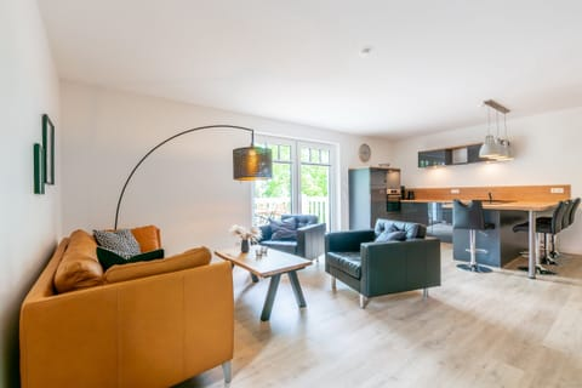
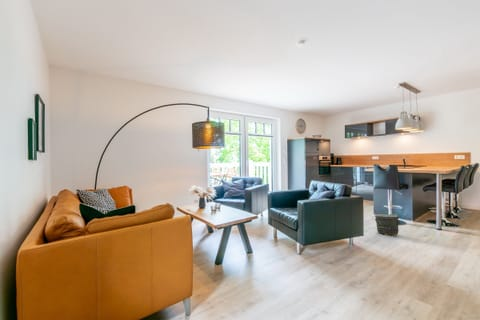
+ bag (387, 224)
